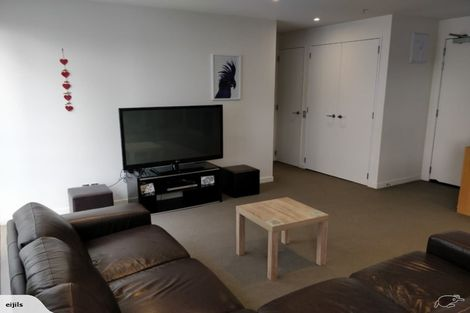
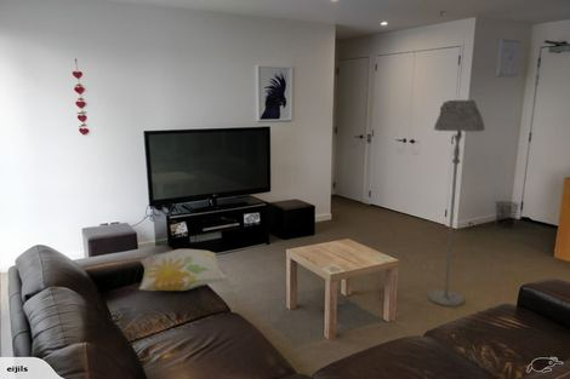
+ floor lamp (452, 203)
+ decorative pillow (181, 269)
+ waste bin (506, 214)
